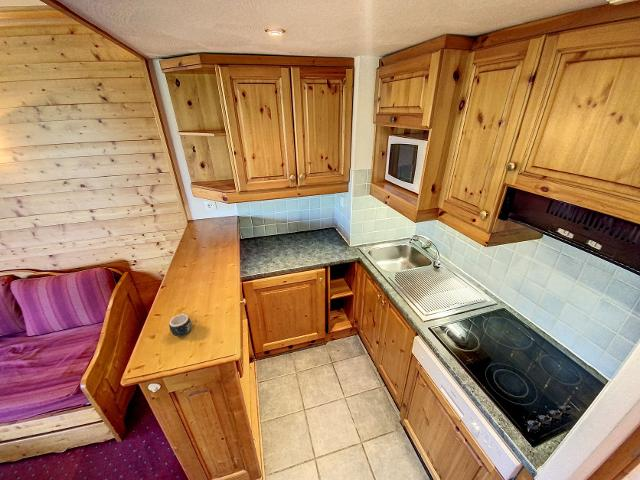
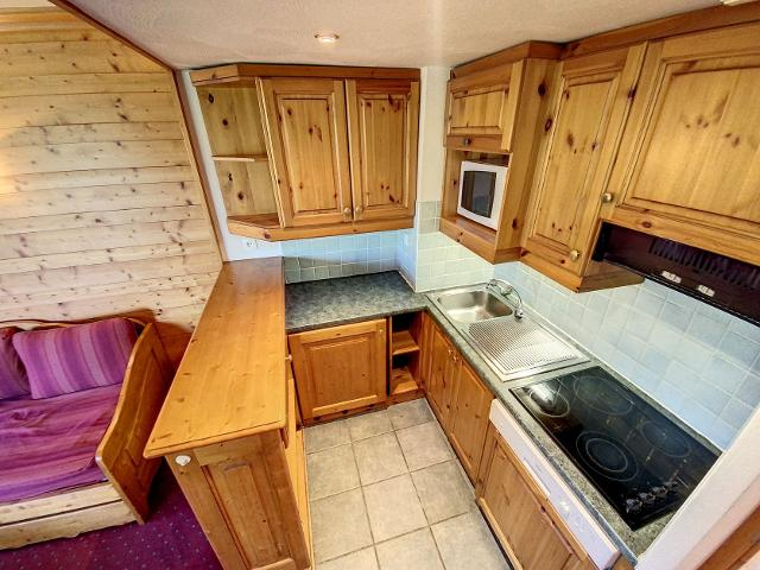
- mug (181, 323)
